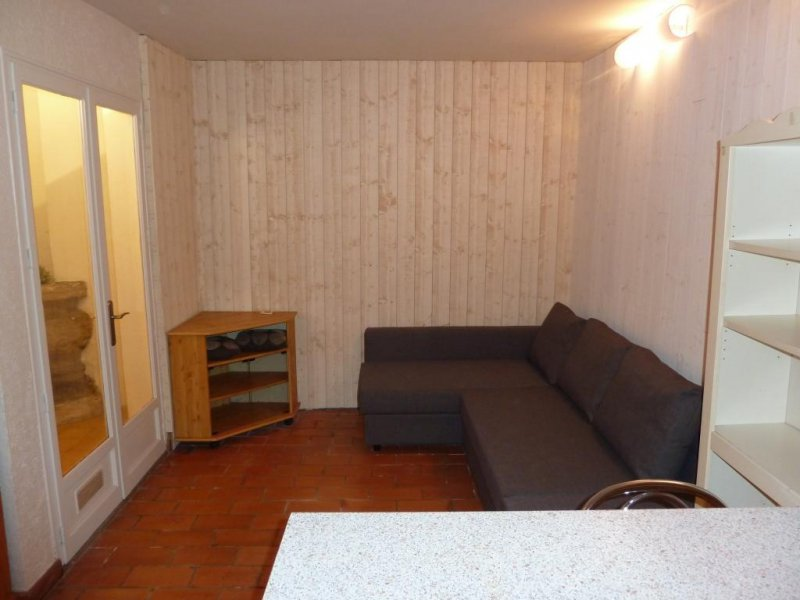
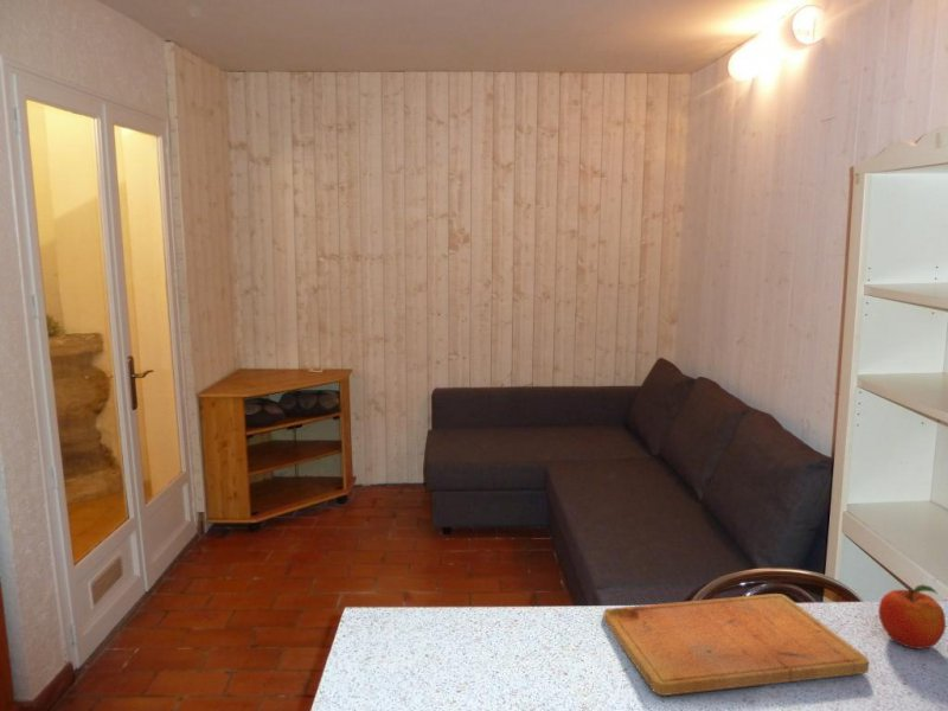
+ cutting board (726, 638)
+ fruit (911, 613)
